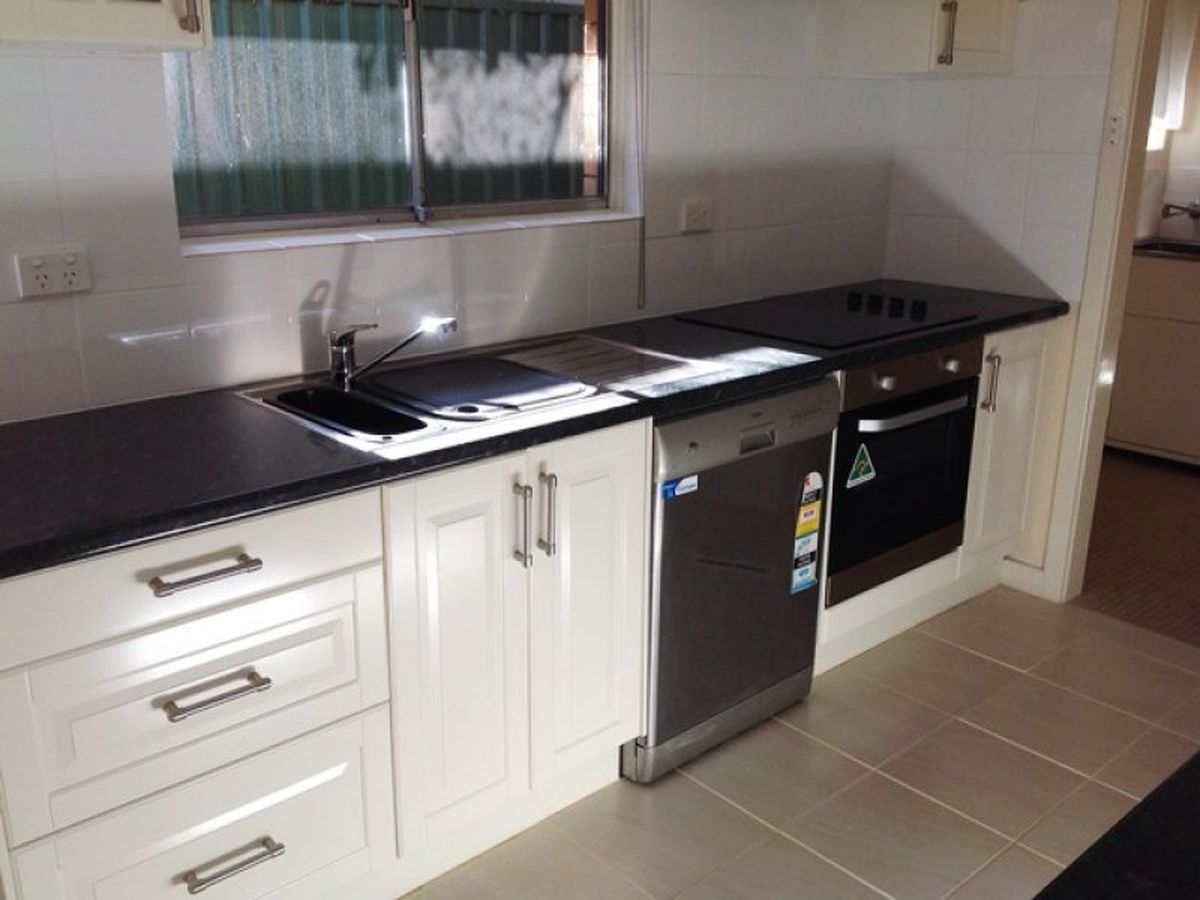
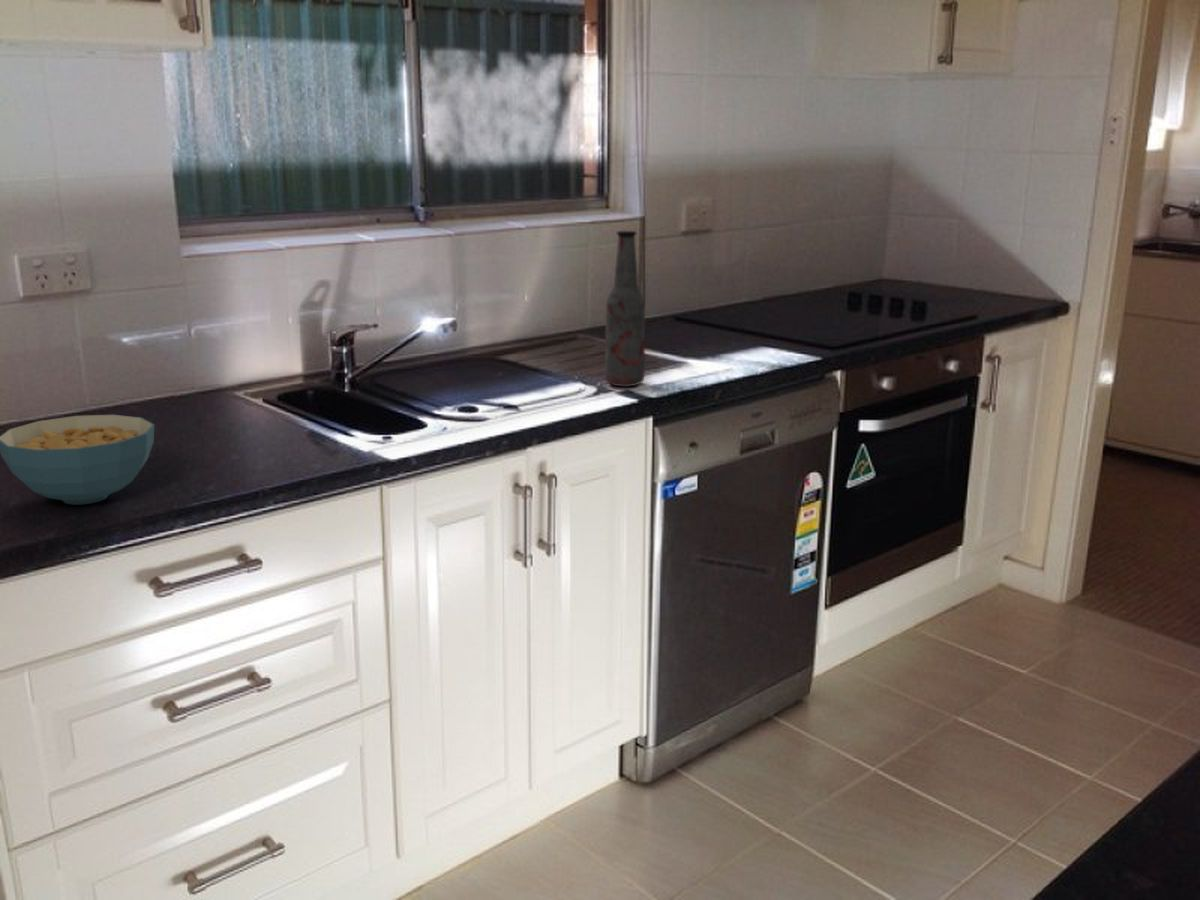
+ cereal bowl (81, 464)
+ bottle (625, 308)
